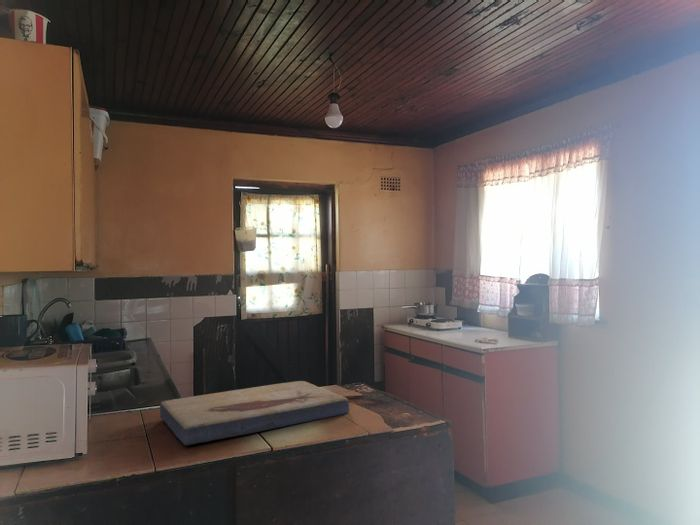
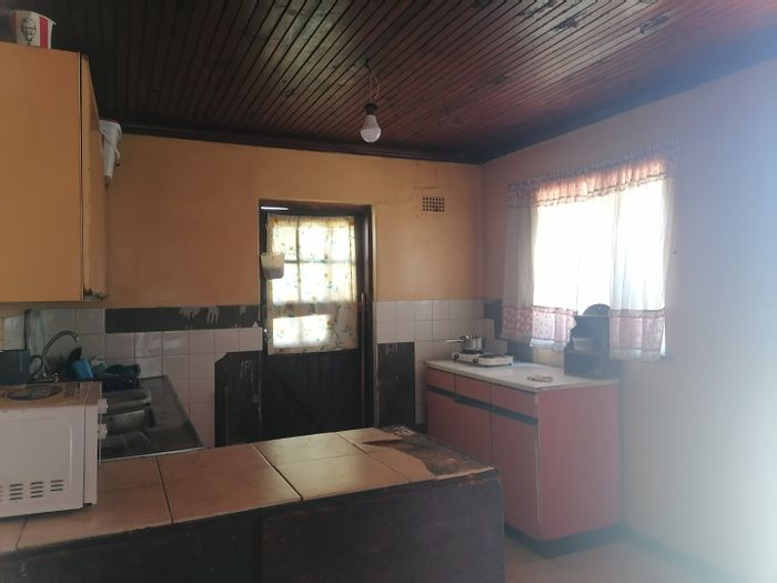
- fish fossil (254, 407)
